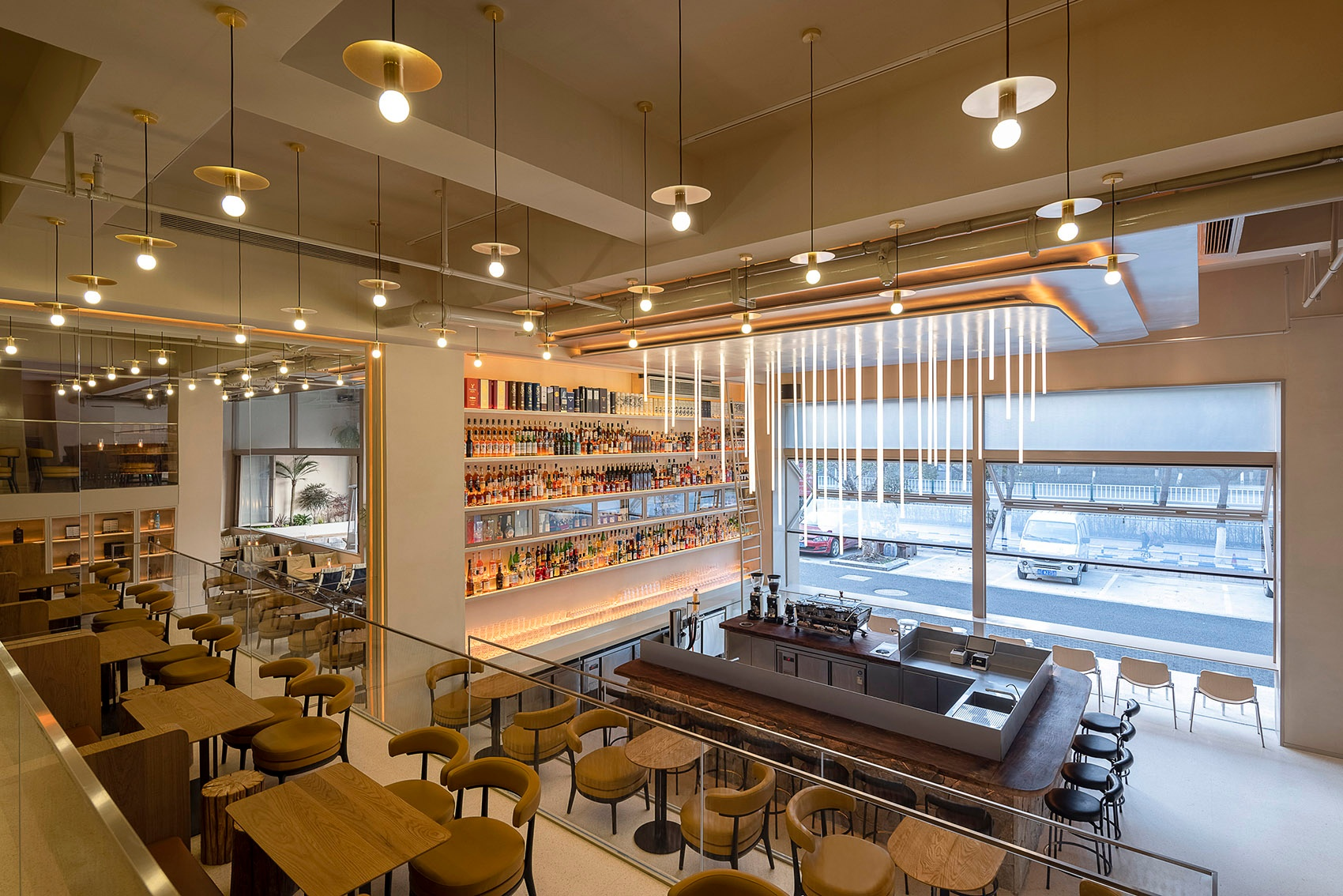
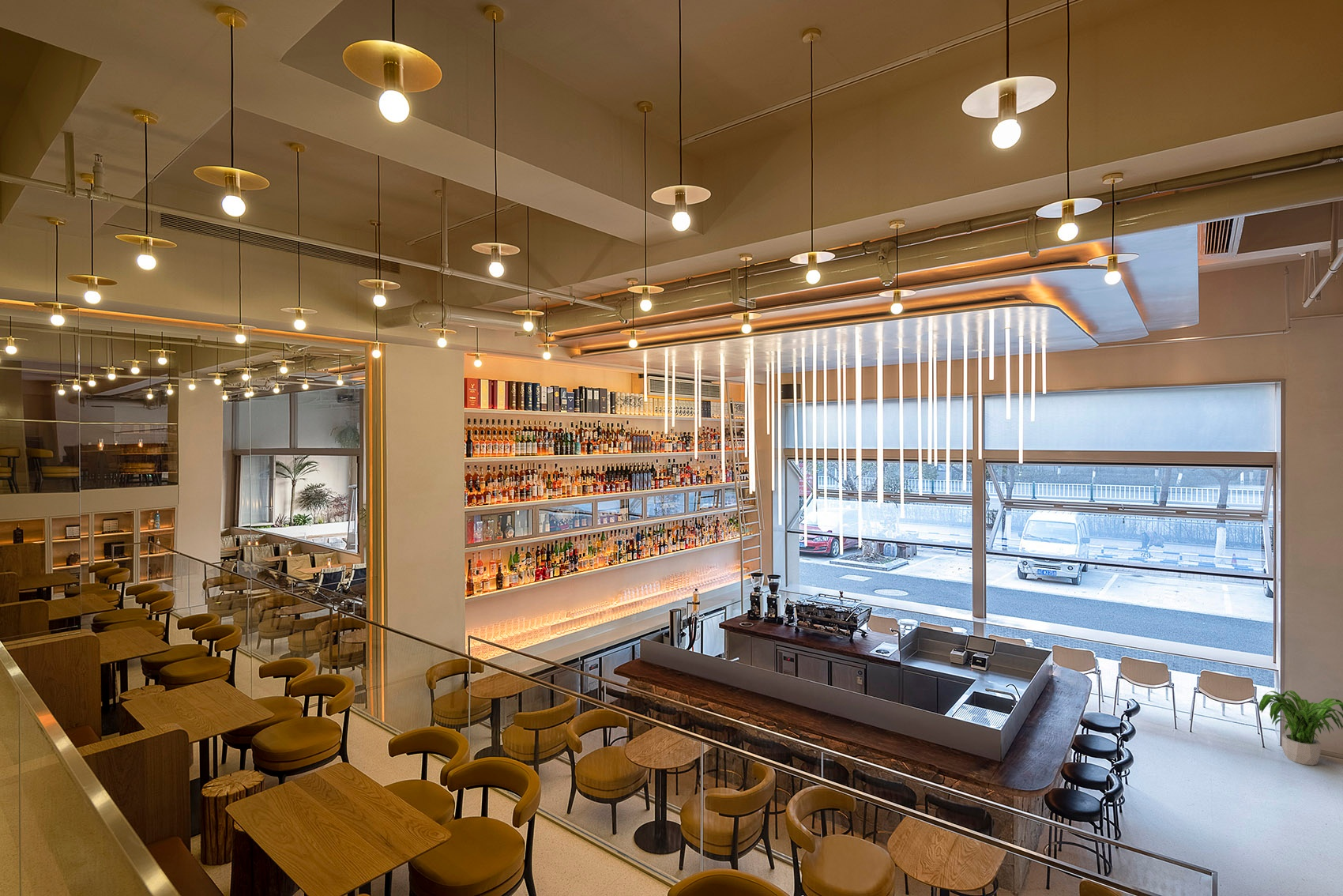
+ potted plant (1305, 728)
